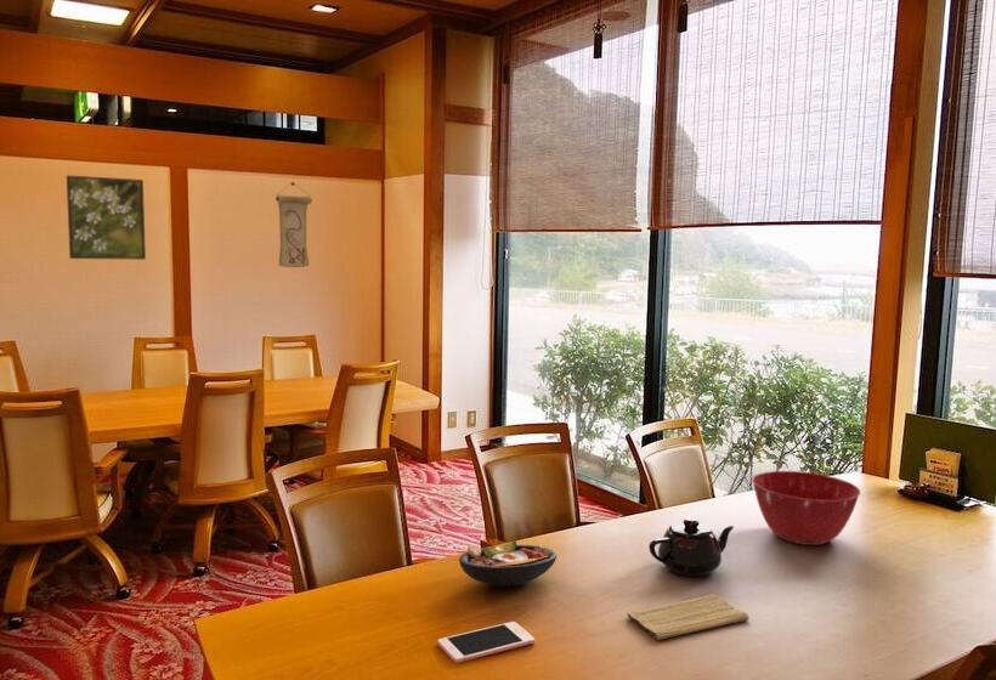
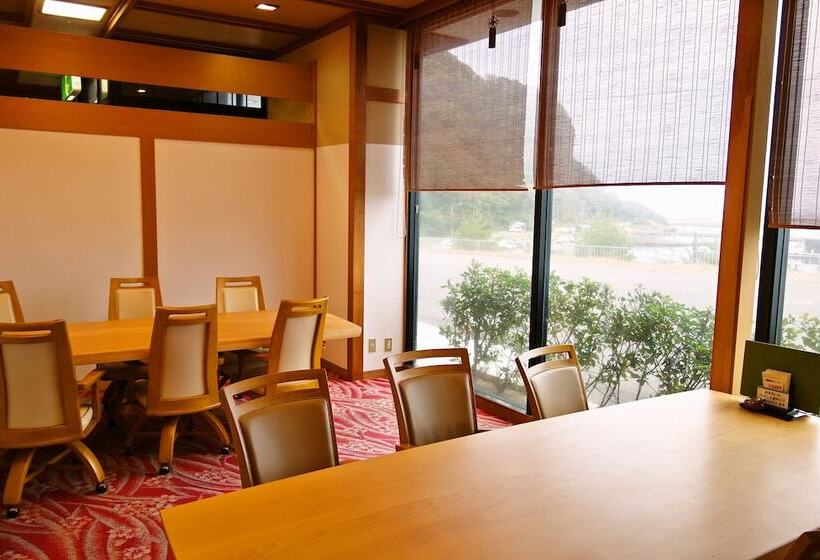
- cell phone (486, 641)
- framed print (107, 219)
- wall scroll (294, 225)
- teapot (692, 543)
- sushi mat (687, 614)
- mixing bowl (803, 510)
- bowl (508, 566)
